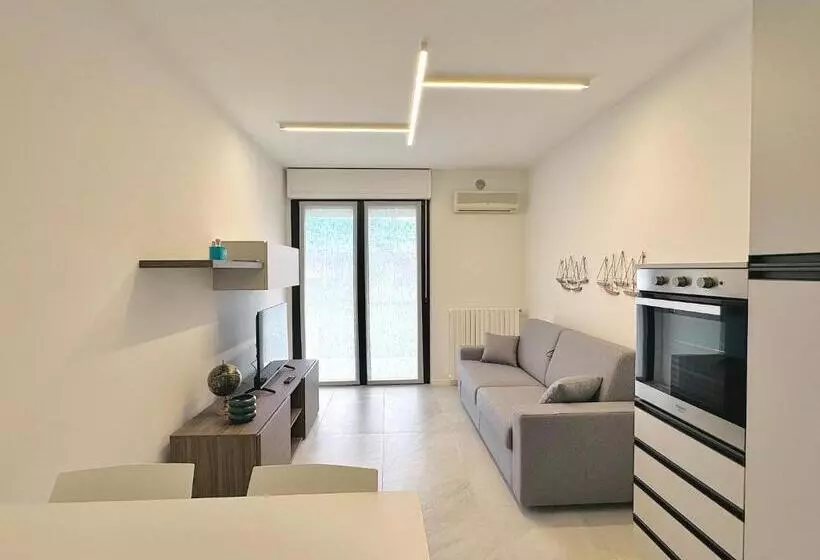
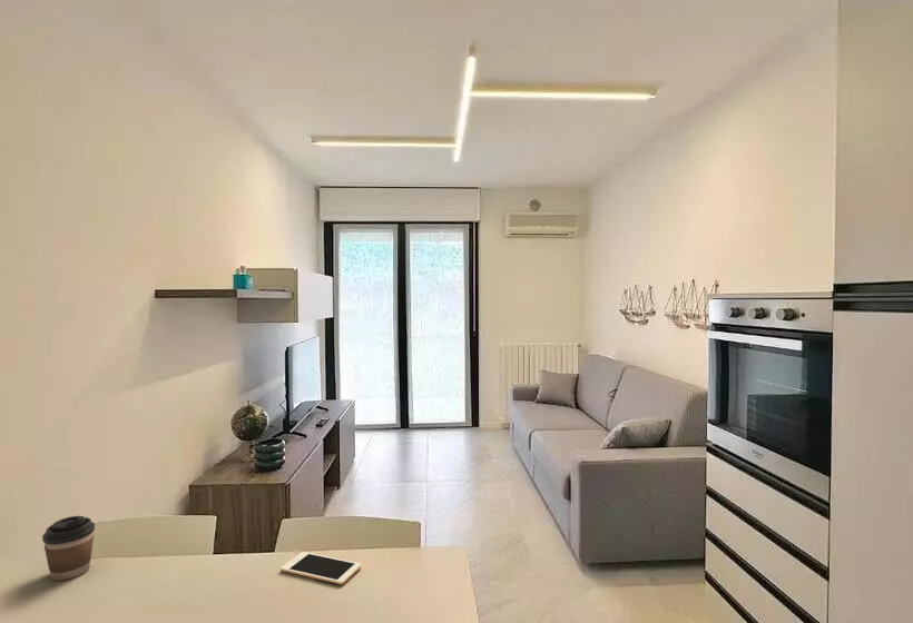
+ coffee cup (69, 544)
+ cell phone (321, 566)
